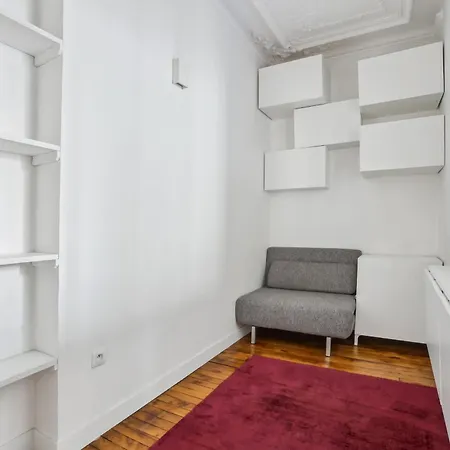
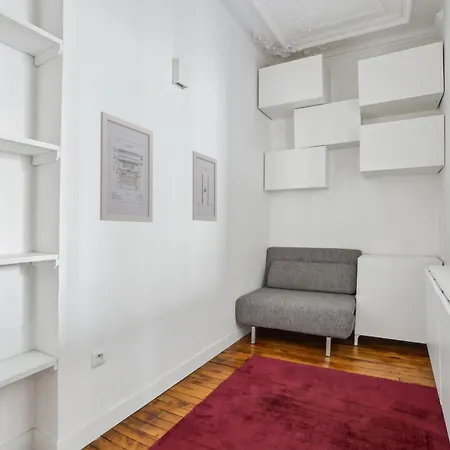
+ wall art (128, 171)
+ wall art (205, 188)
